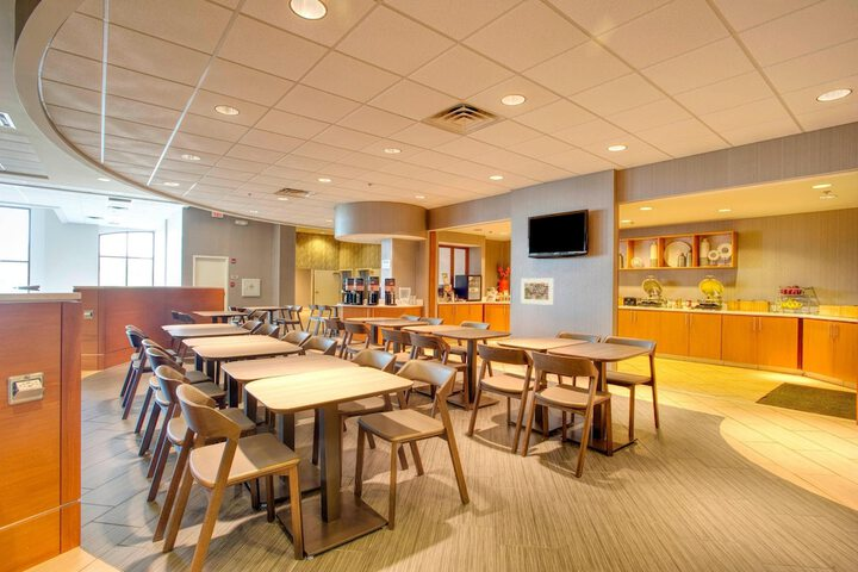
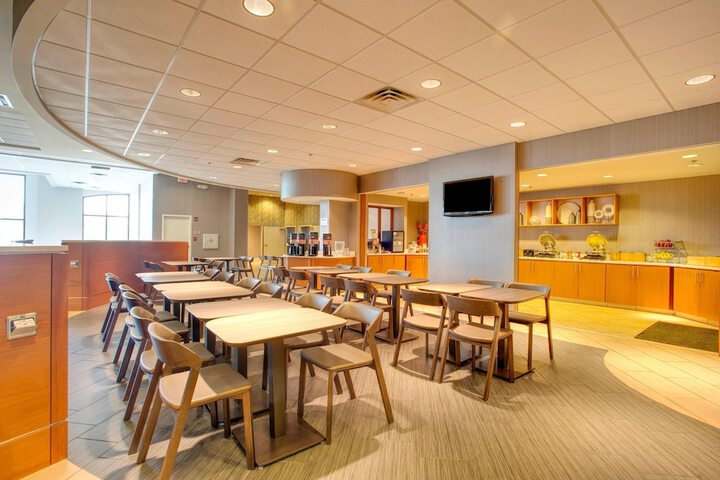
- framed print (536, 291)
